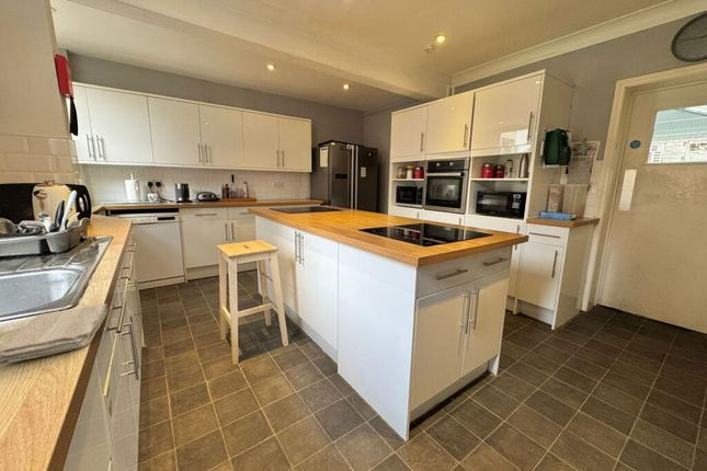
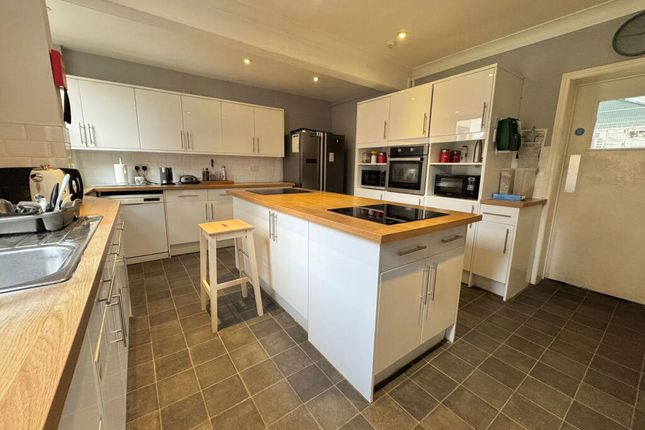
- washcloth (60, 328)
